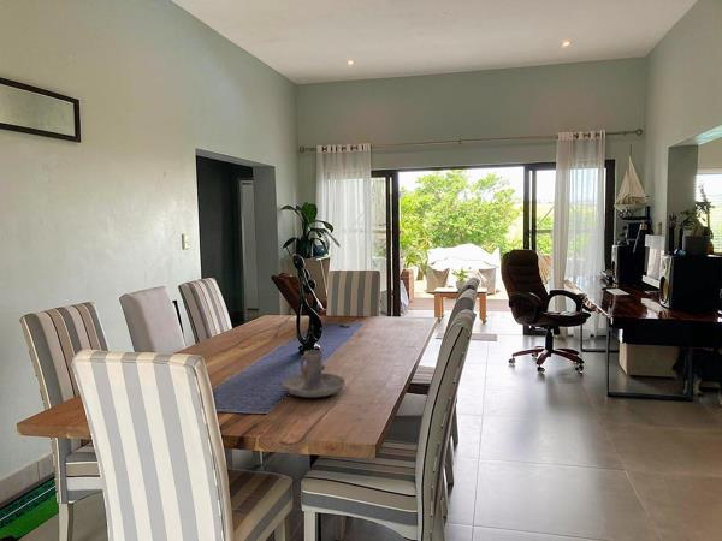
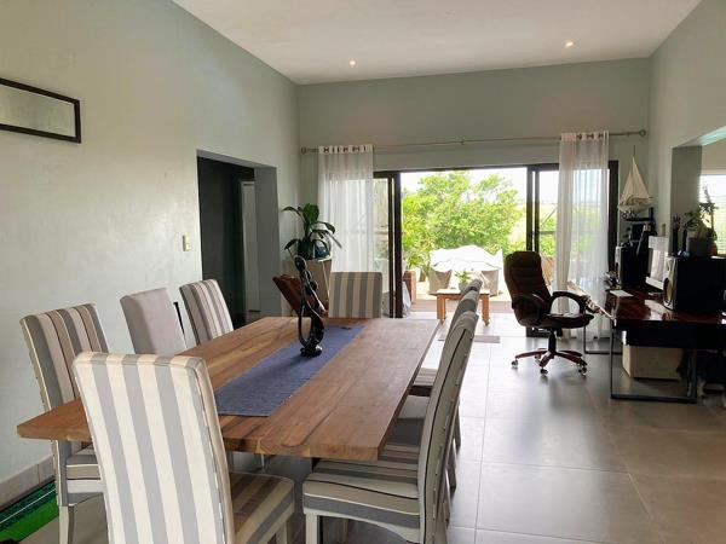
- candle holder (312, 370)
